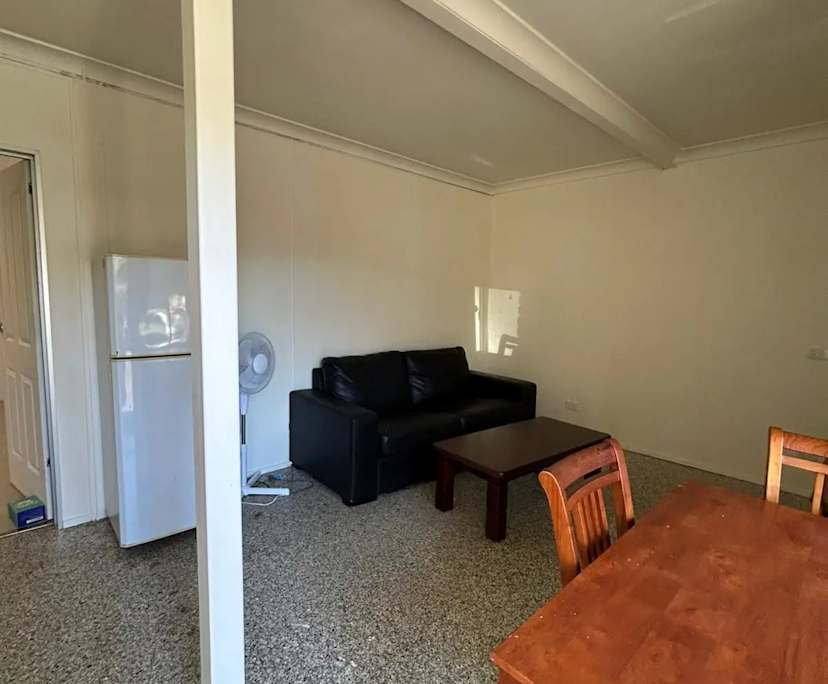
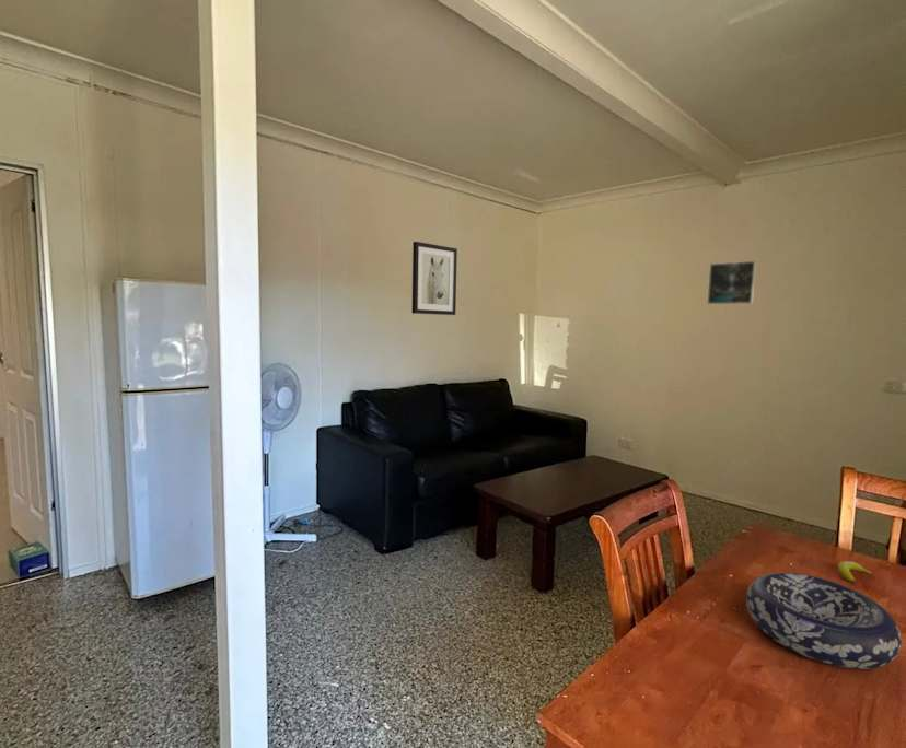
+ decorative bowl (817, 616)
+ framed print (731, 283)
+ banana (851, 569)
+ wall art (434, 280)
